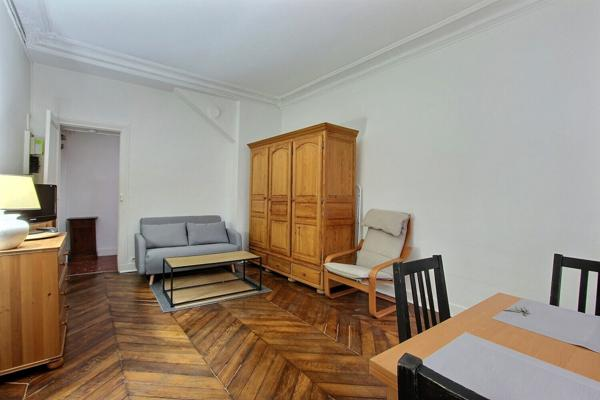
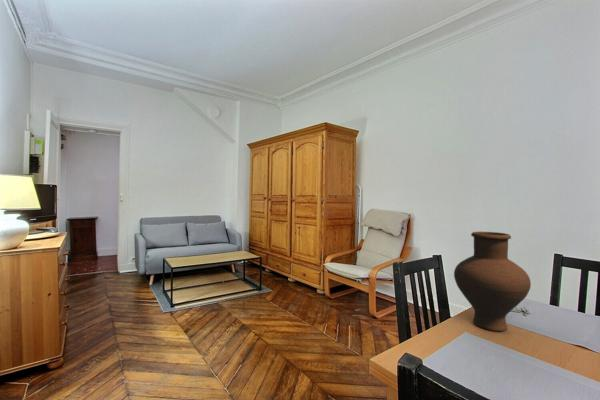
+ vase (490, 279)
